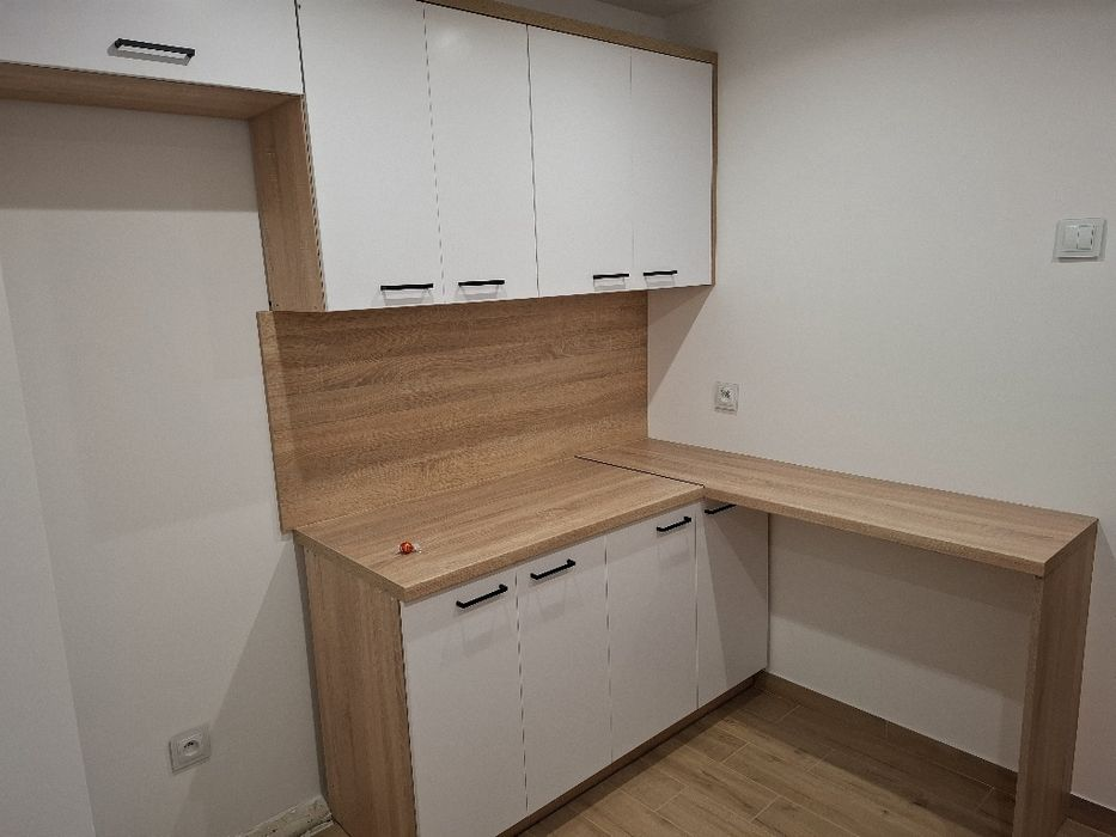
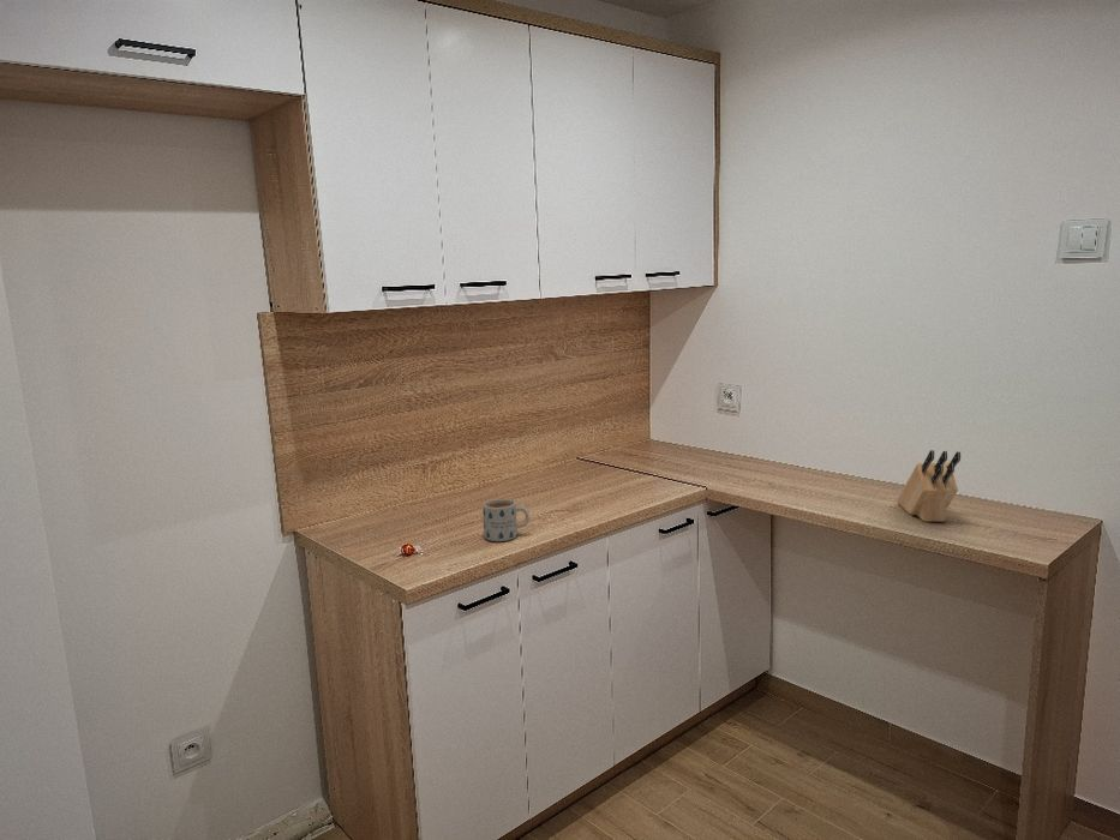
+ knife block (929, 479)
+ mug (505, 520)
